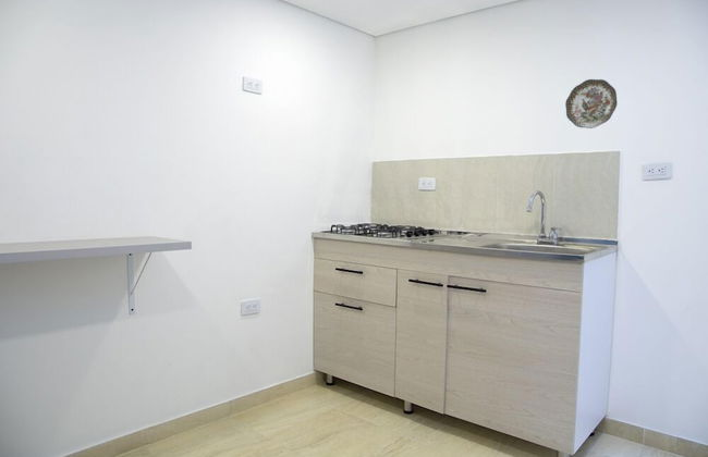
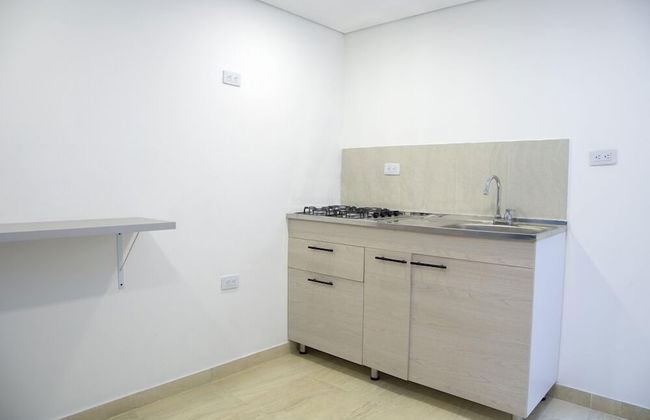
- decorative plate (590, 103)
